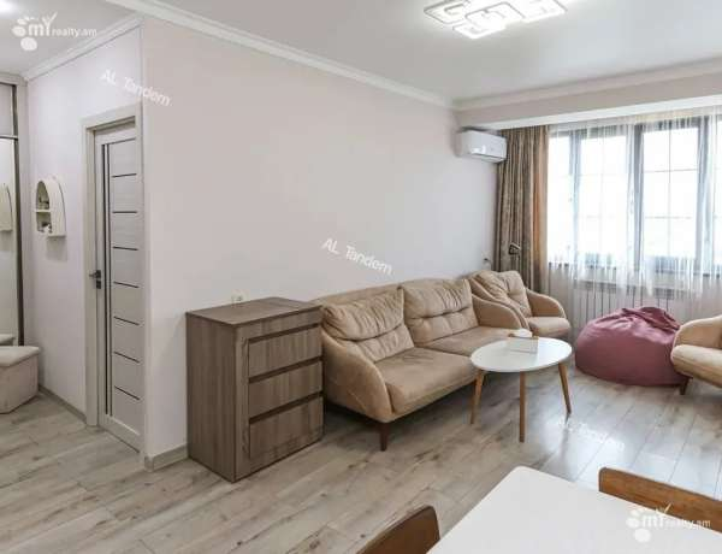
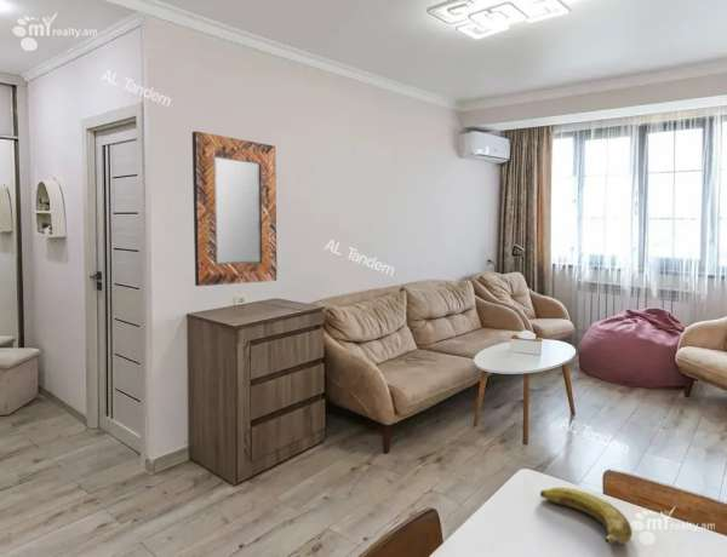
+ home mirror (237, 212)
+ banana (585, 512)
